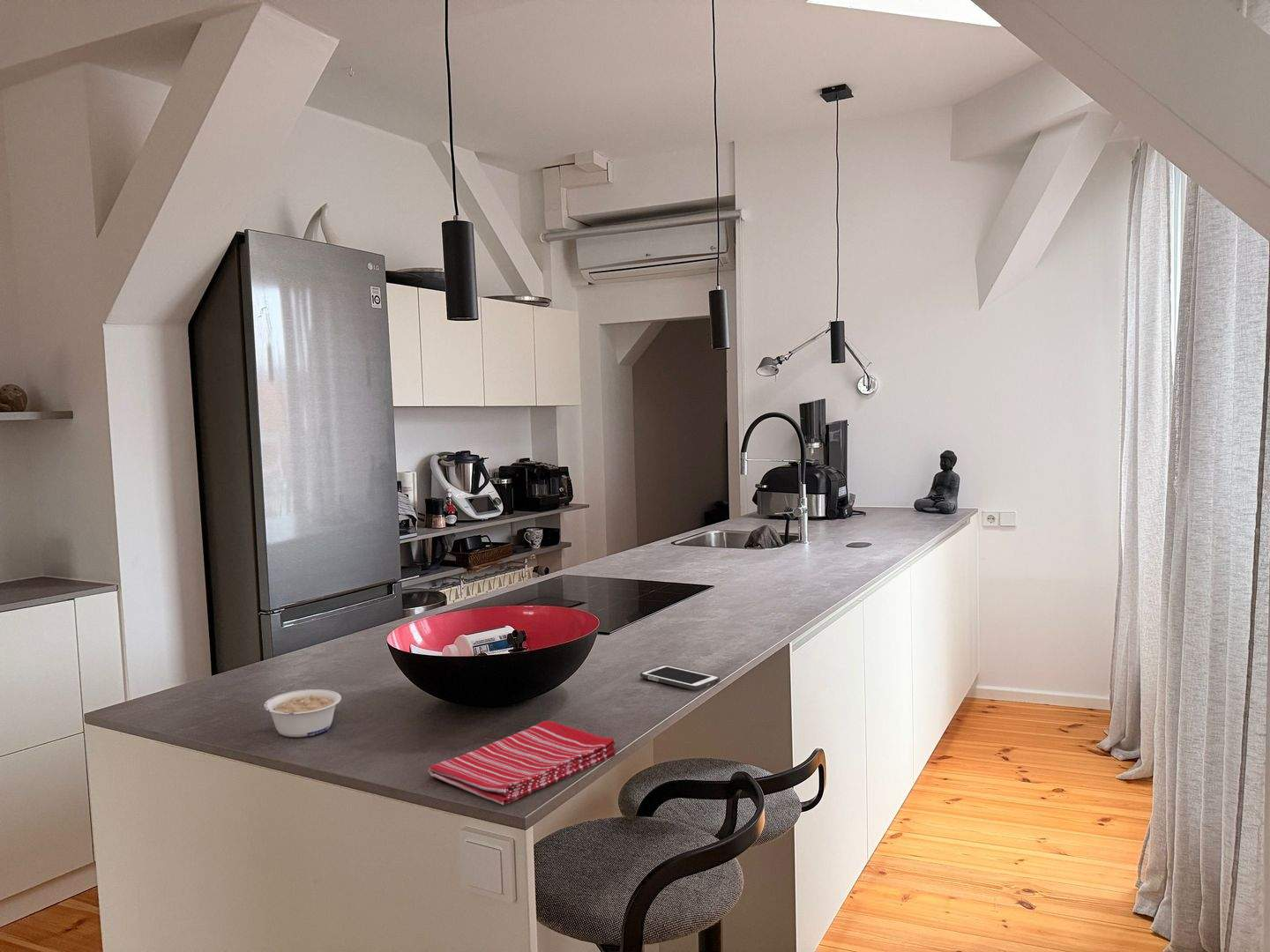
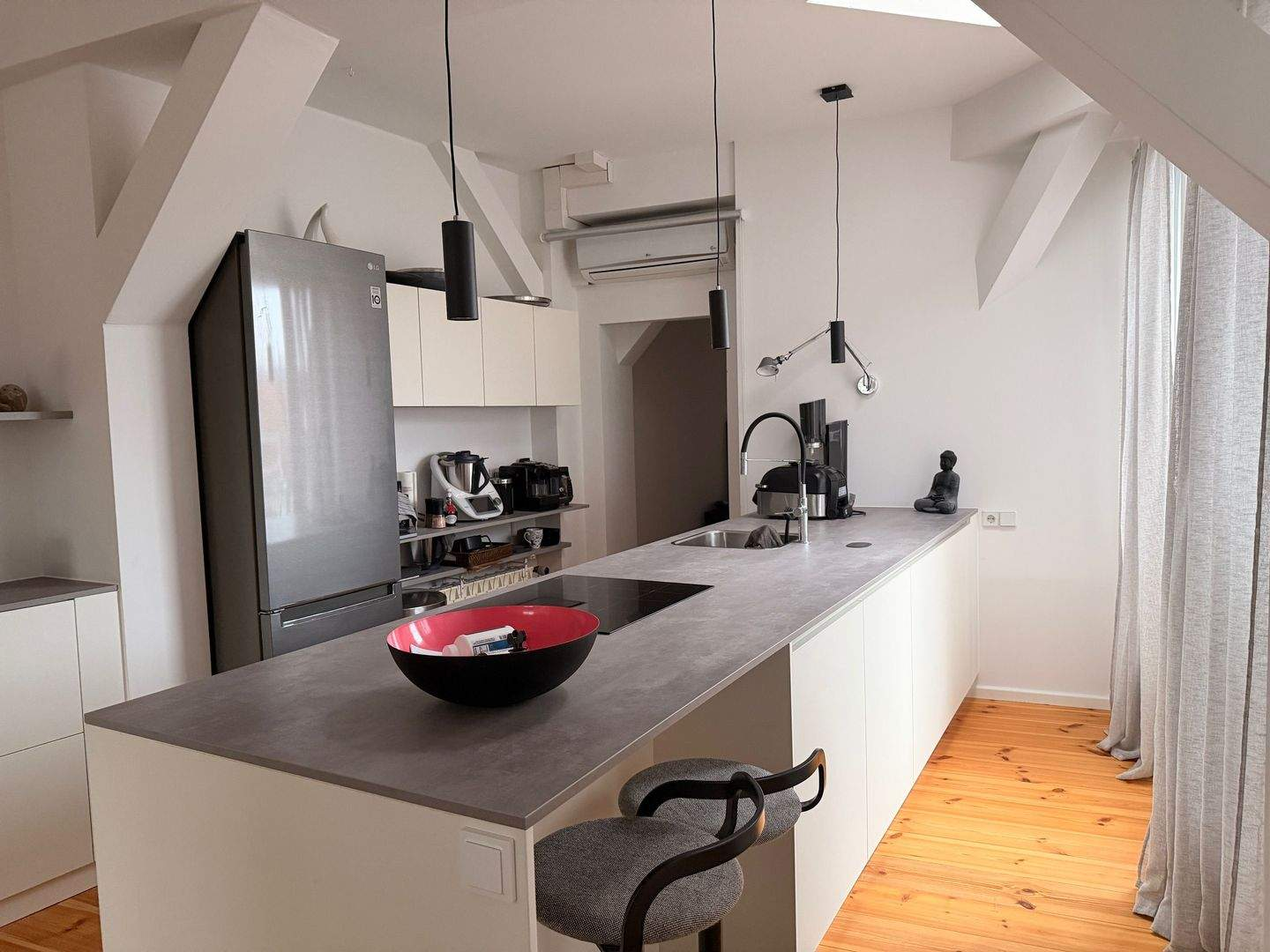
- cell phone (679, 677)
- legume (304, 712)
- dish towel (526, 757)
